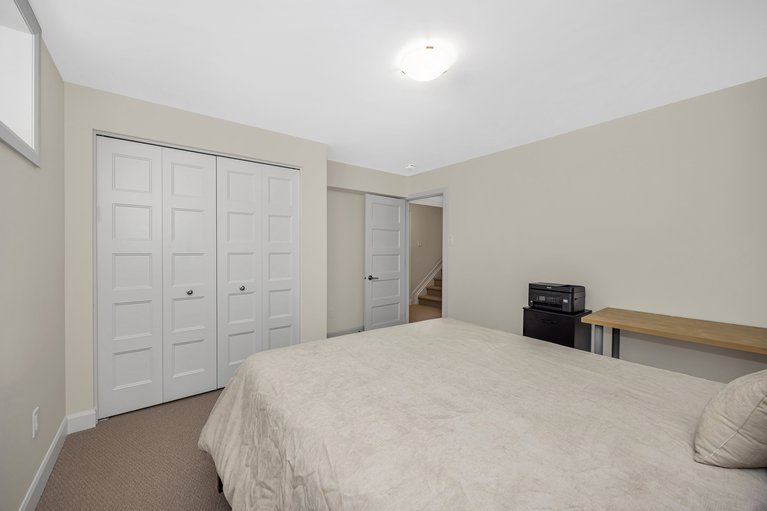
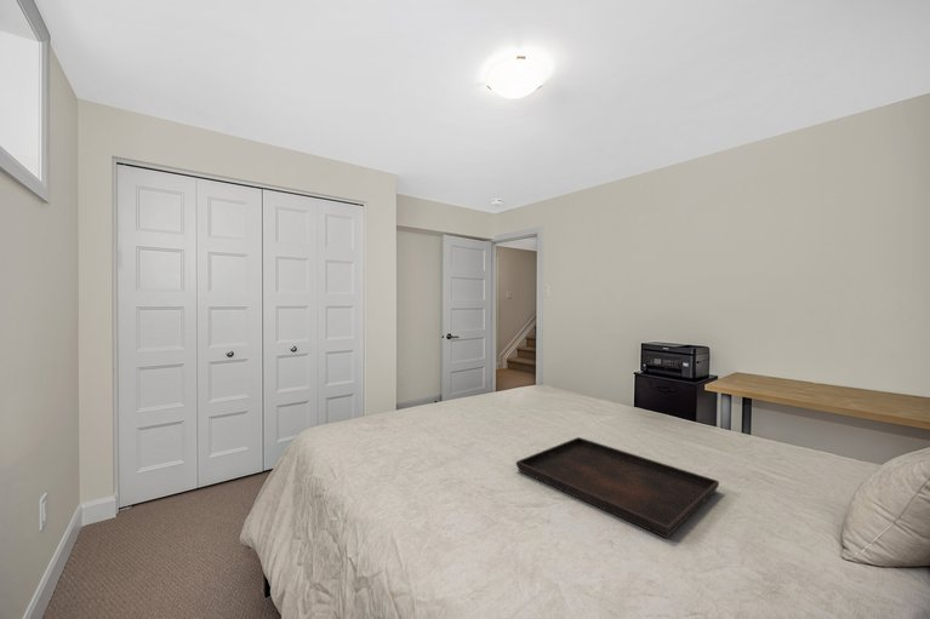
+ serving tray (611, 475)
